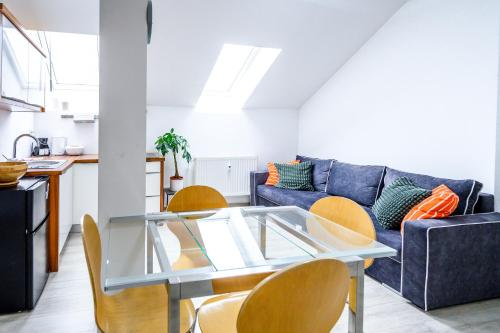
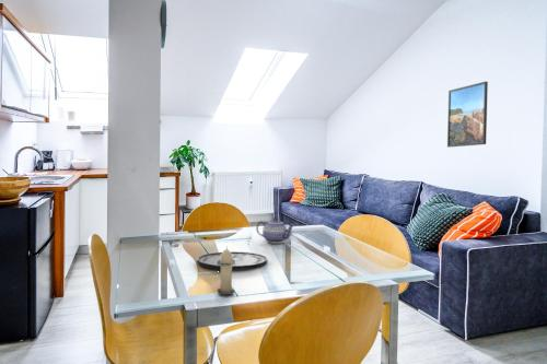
+ candle (225, 270)
+ teapot (275, 230)
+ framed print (466, 116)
+ plate (232, 259)
